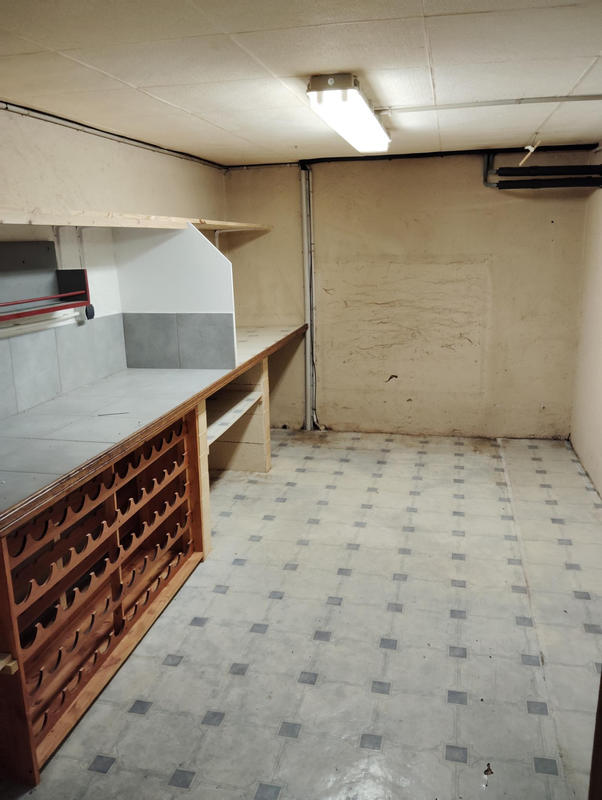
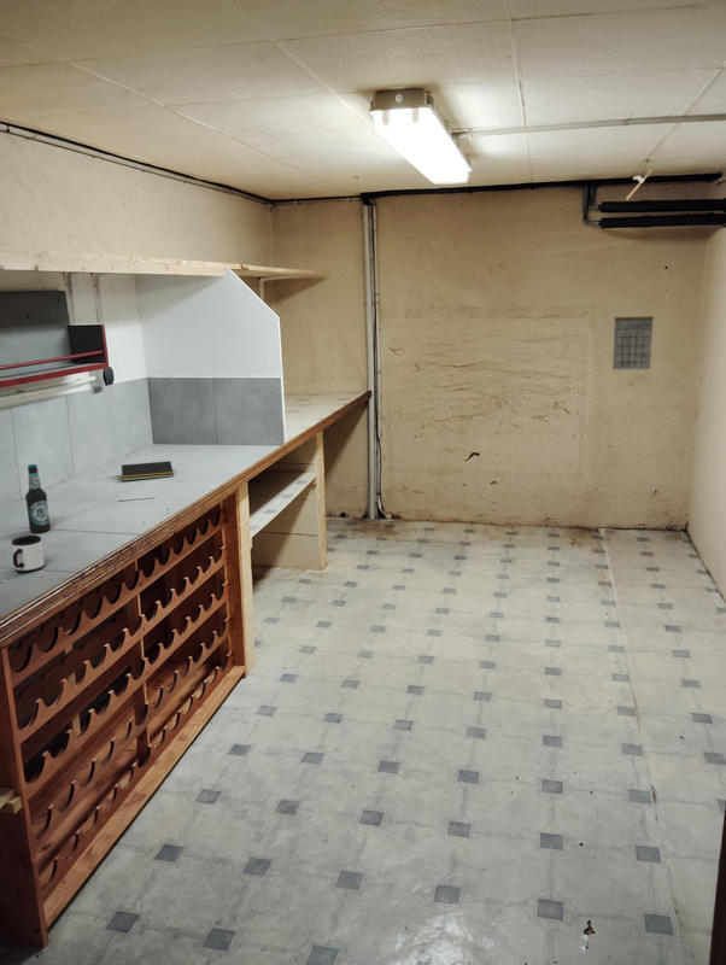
+ mug (24, 555)
+ notepad (147, 470)
+ bottle (36, 498)
+ calendar (632, 337)
